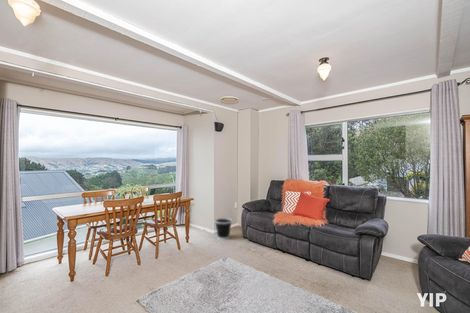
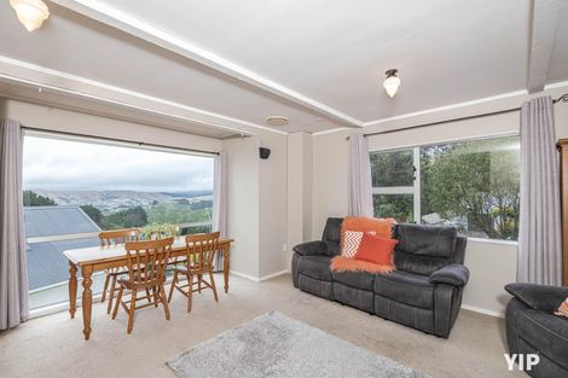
- wastebasket (223, 228)
